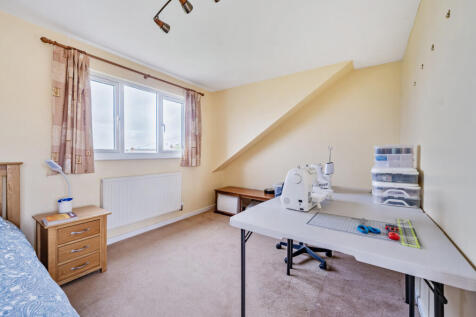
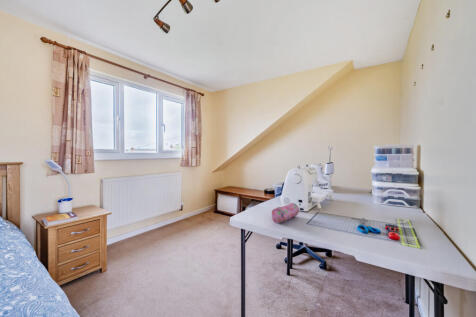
+ pencil case (285, 212)
